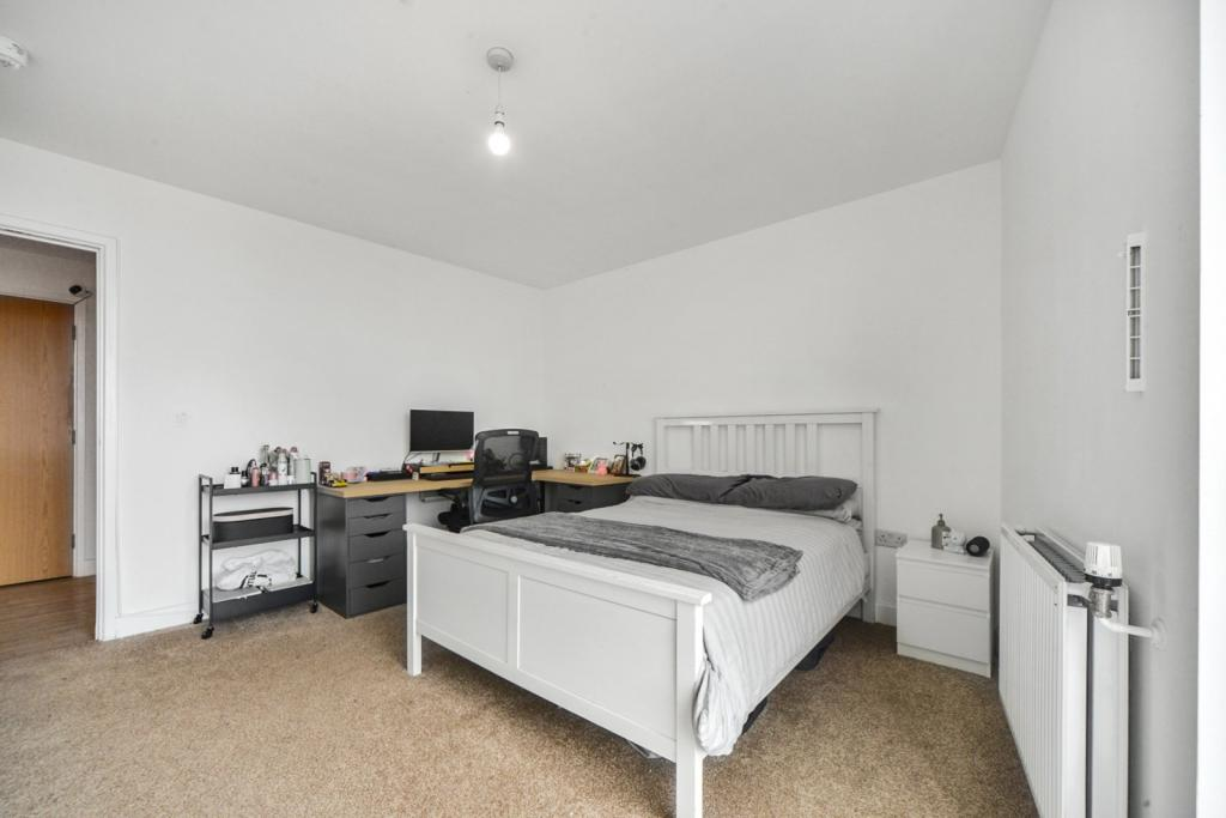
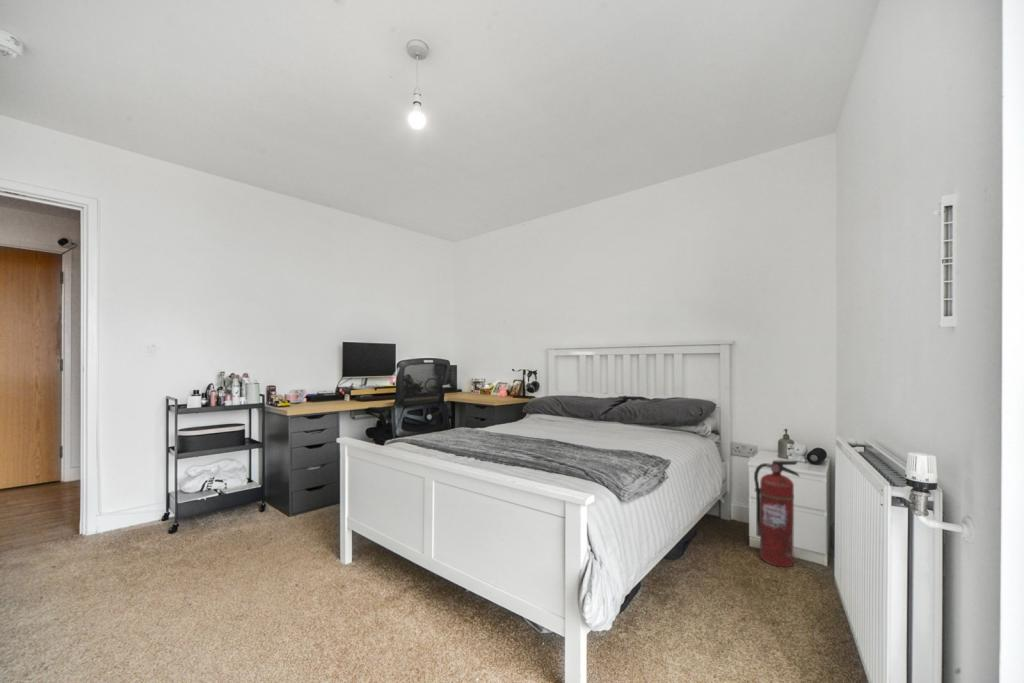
+ fire extinguisher (775, 509)
